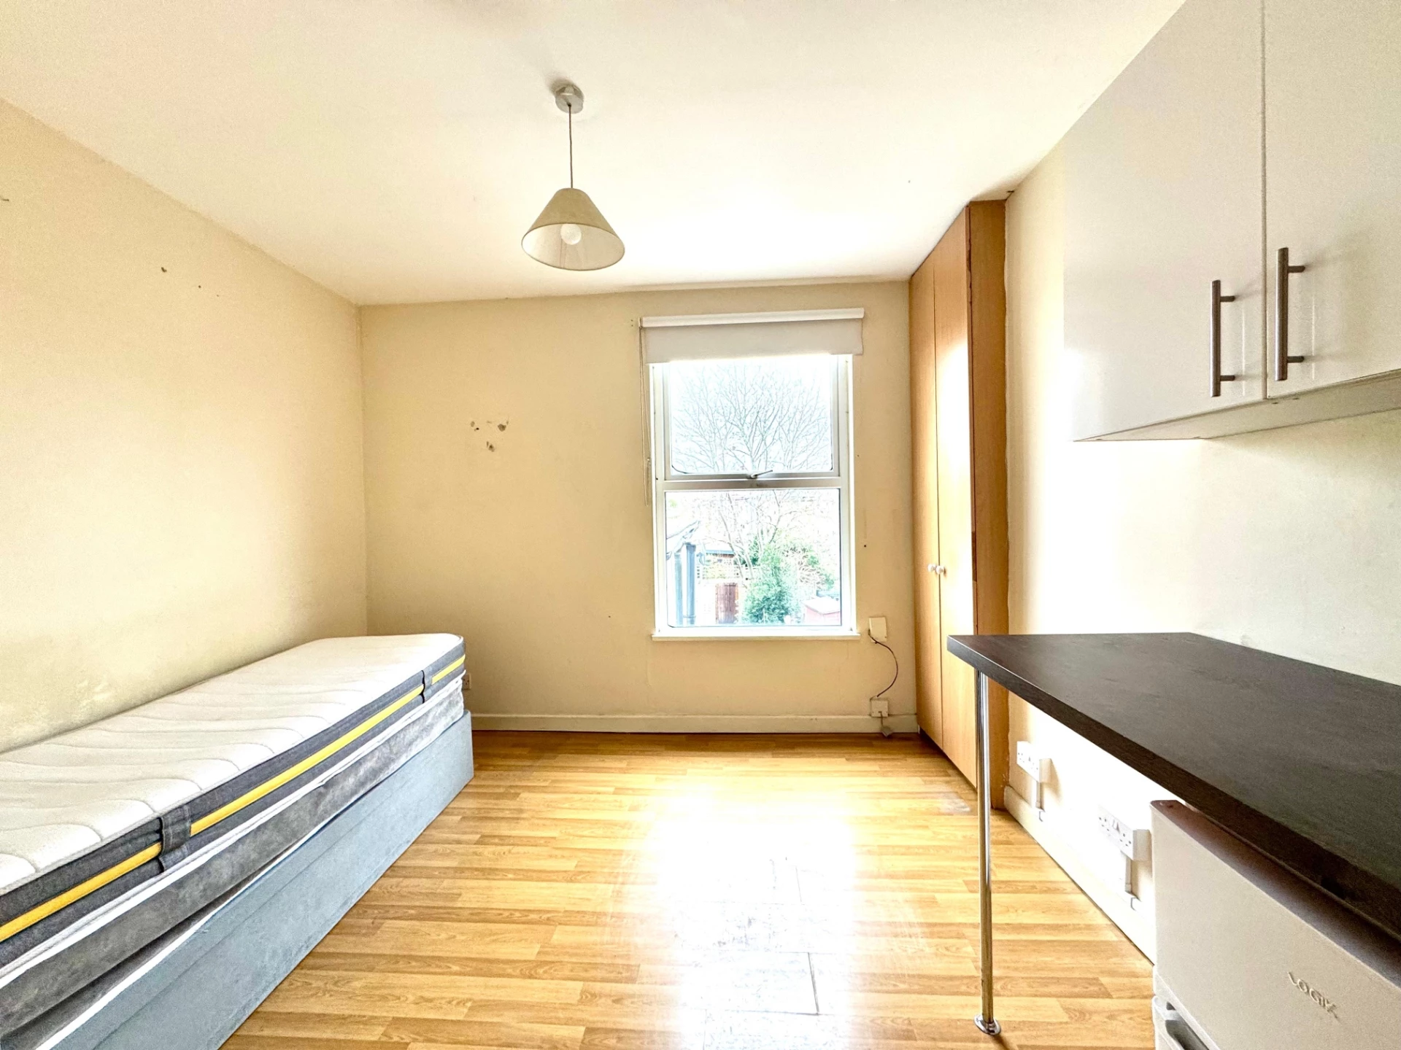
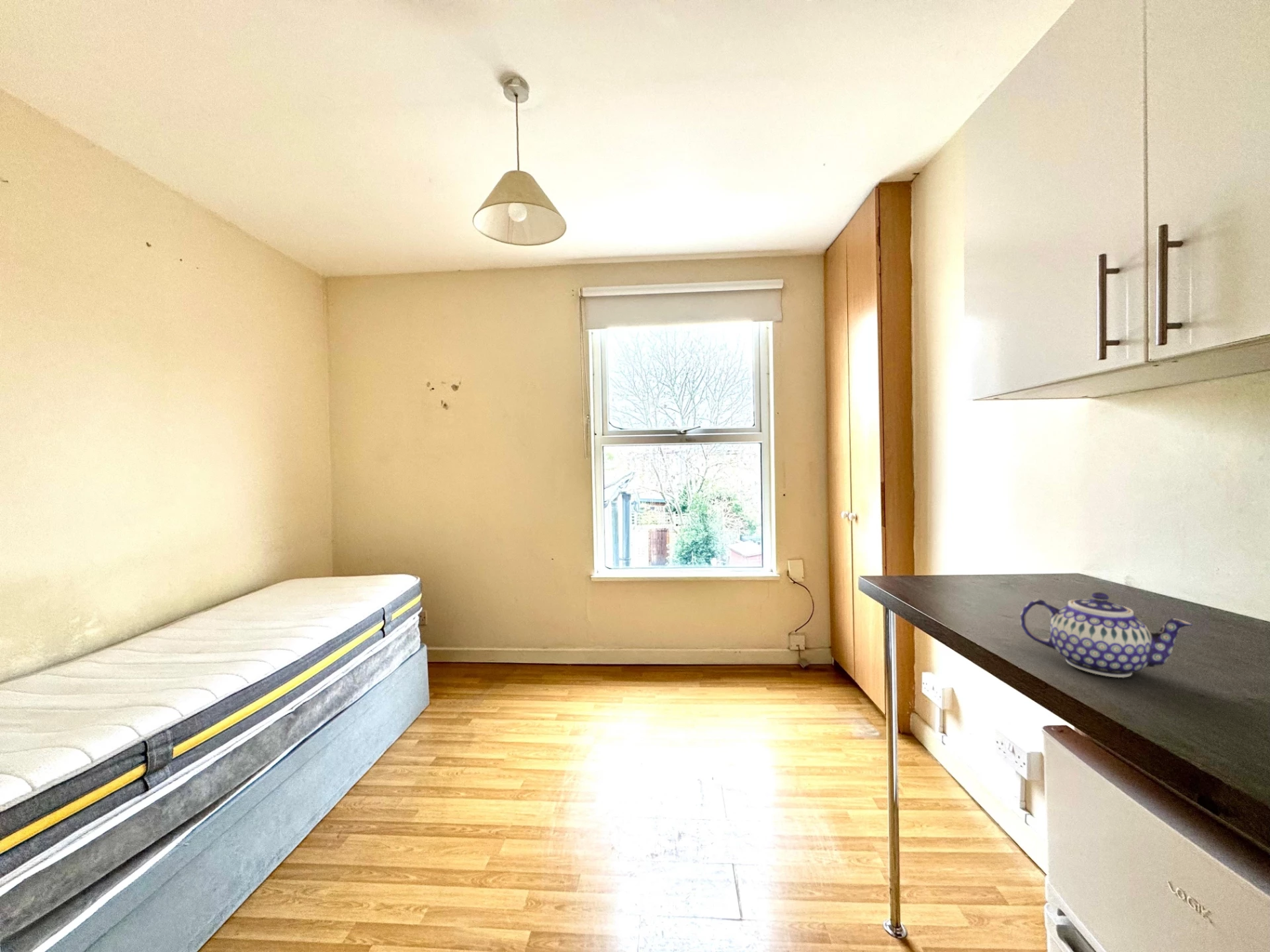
+ teapot (1099, 630)
